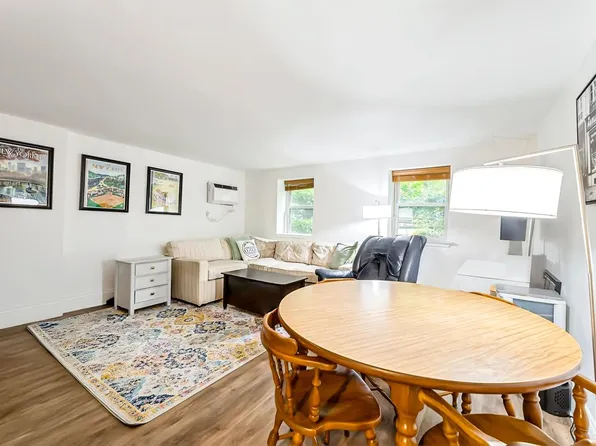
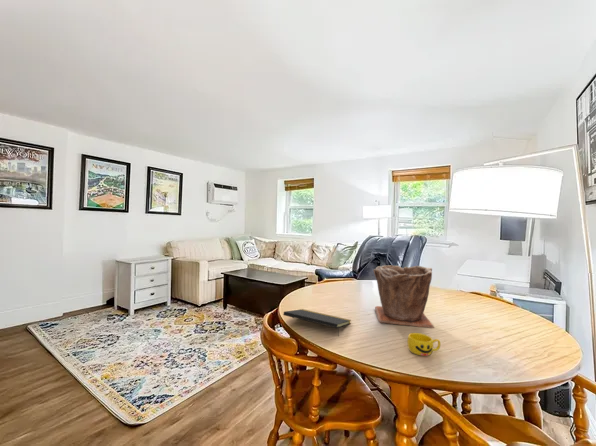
+ cup (423, 344)
+ notepad (317, 317)
+ plant pot (402, 291)
